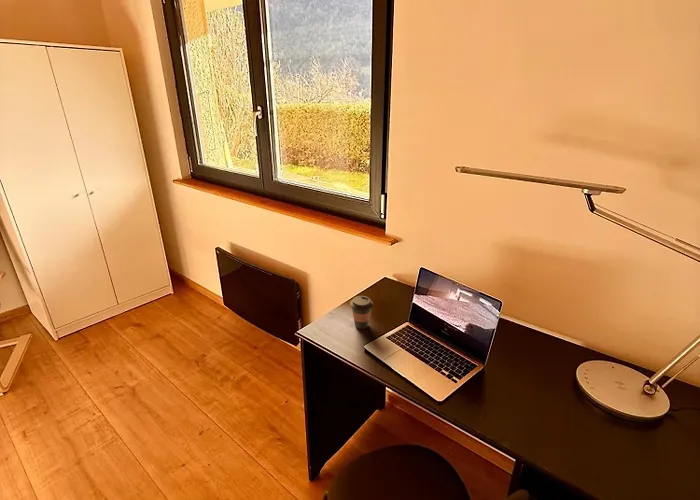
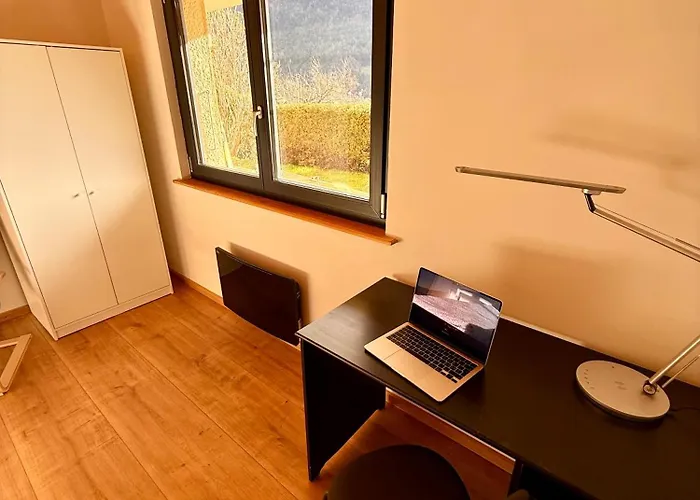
- coffee cup (361, 313)
